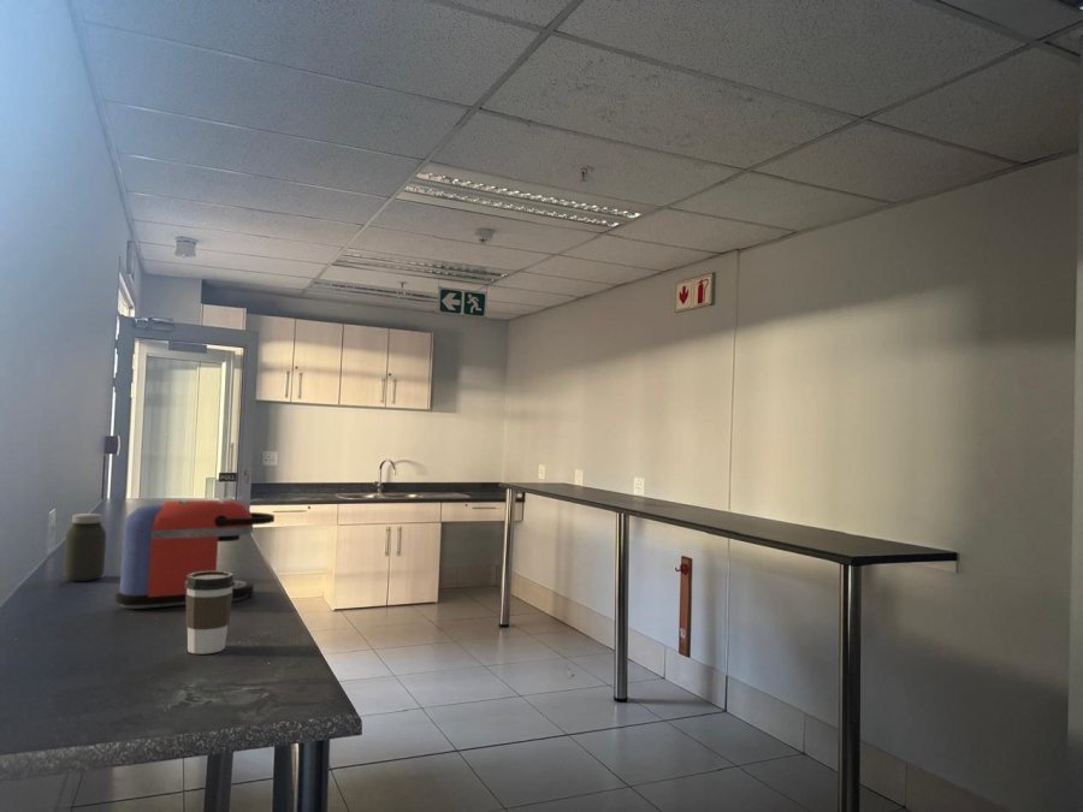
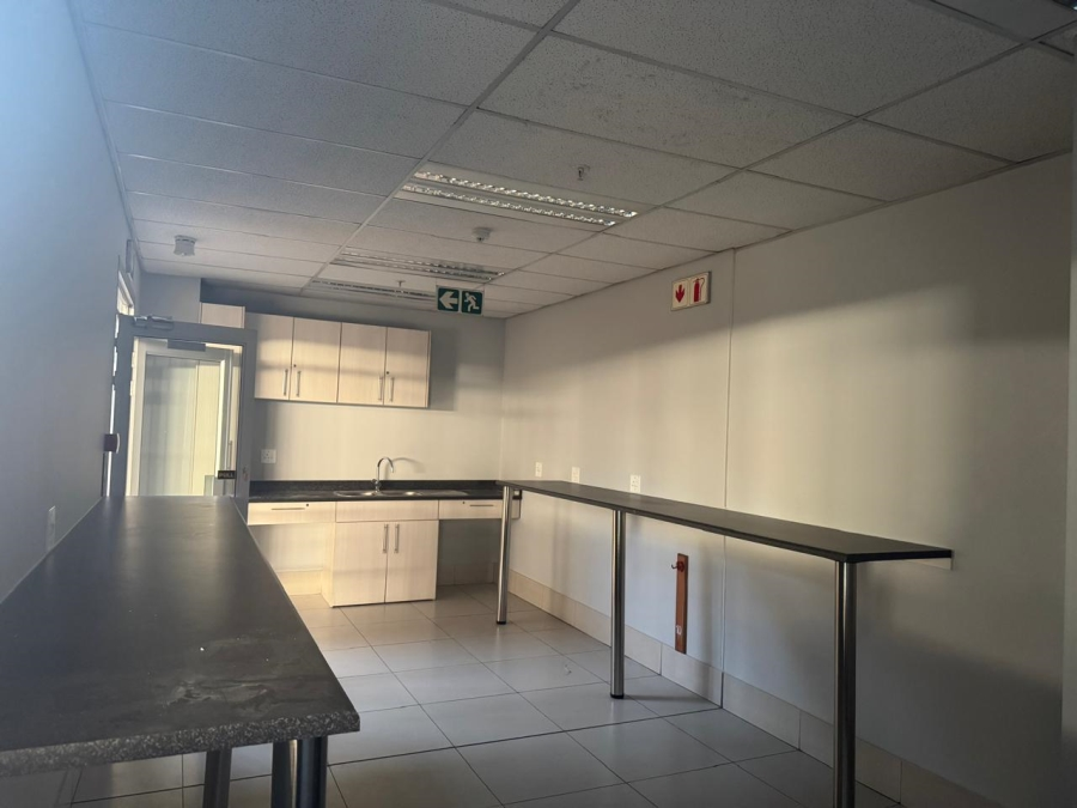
- coffee cup (208, 611)
- jar (85, 546)
- coffee maker (199, 549)
